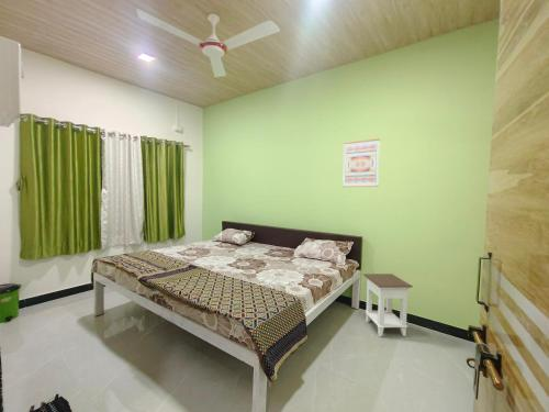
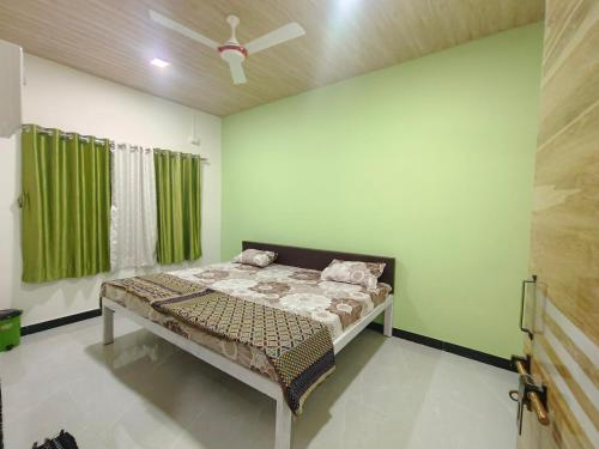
- nightstand (386, 303)
- wall art (360, 164)
